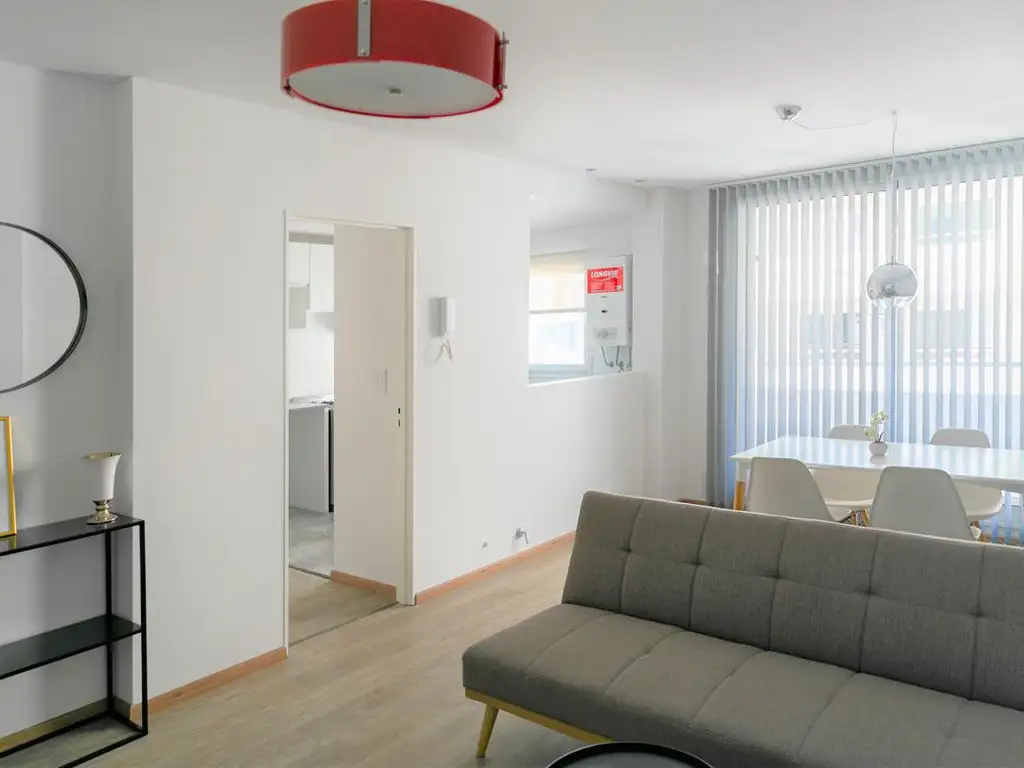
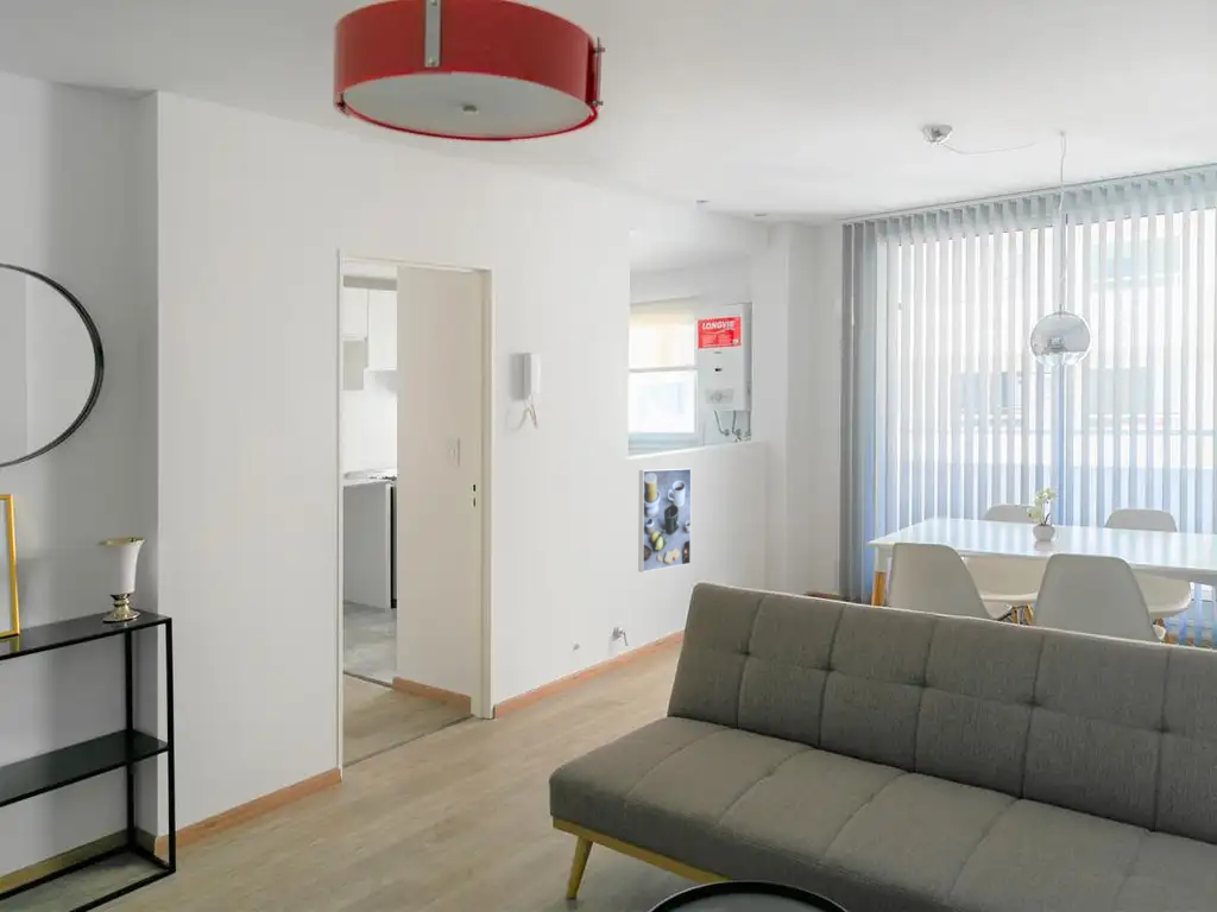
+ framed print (666, 518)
